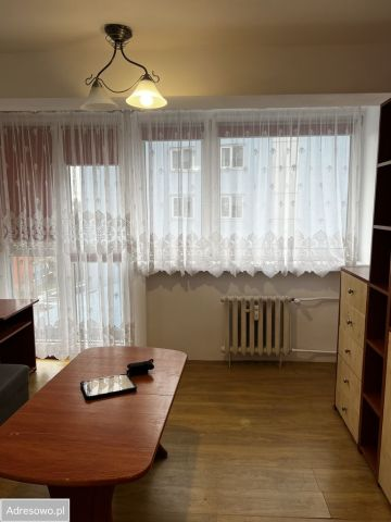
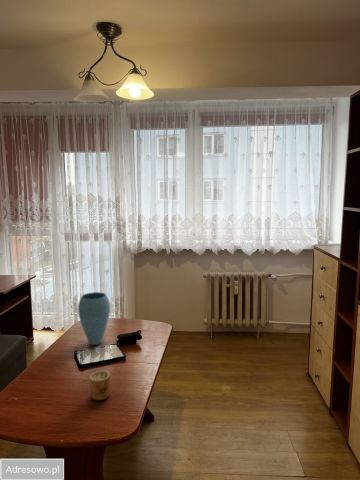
+ cup (100, 385)
+ vase (94, 319)
